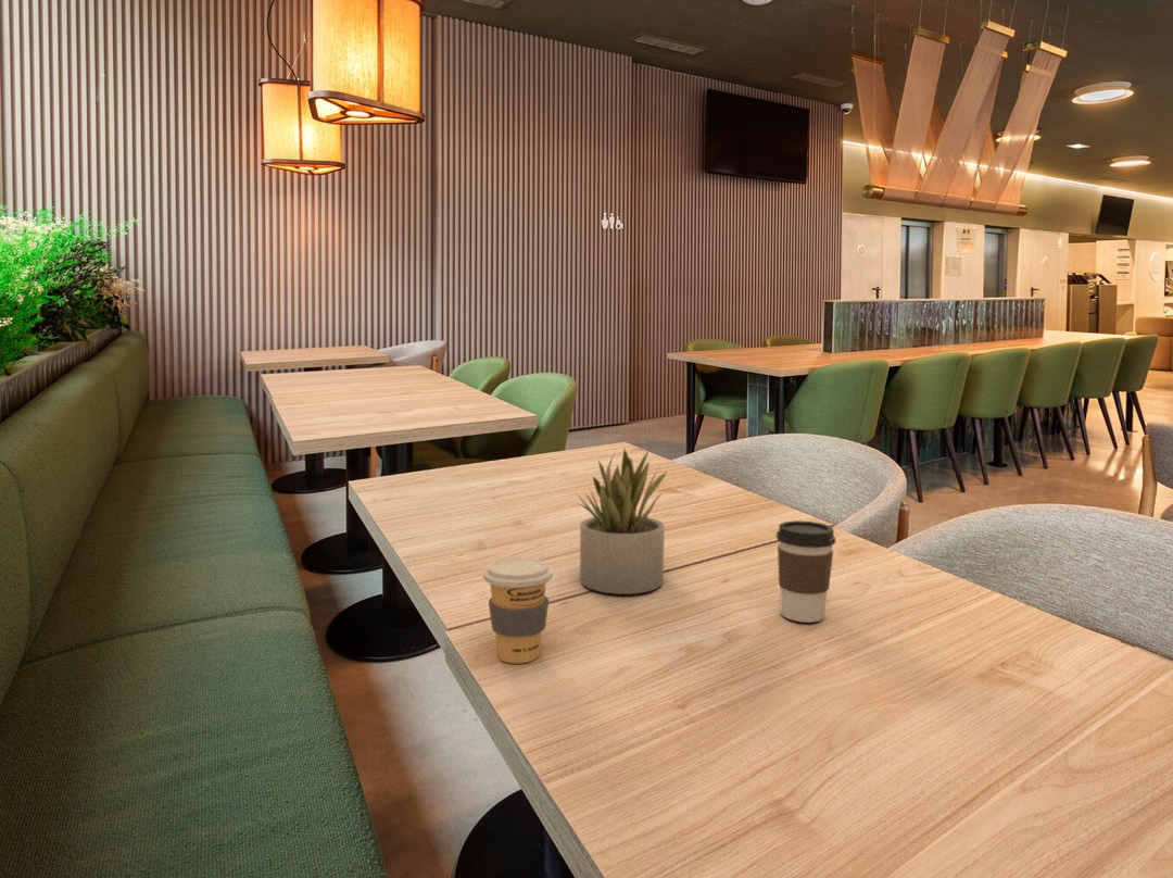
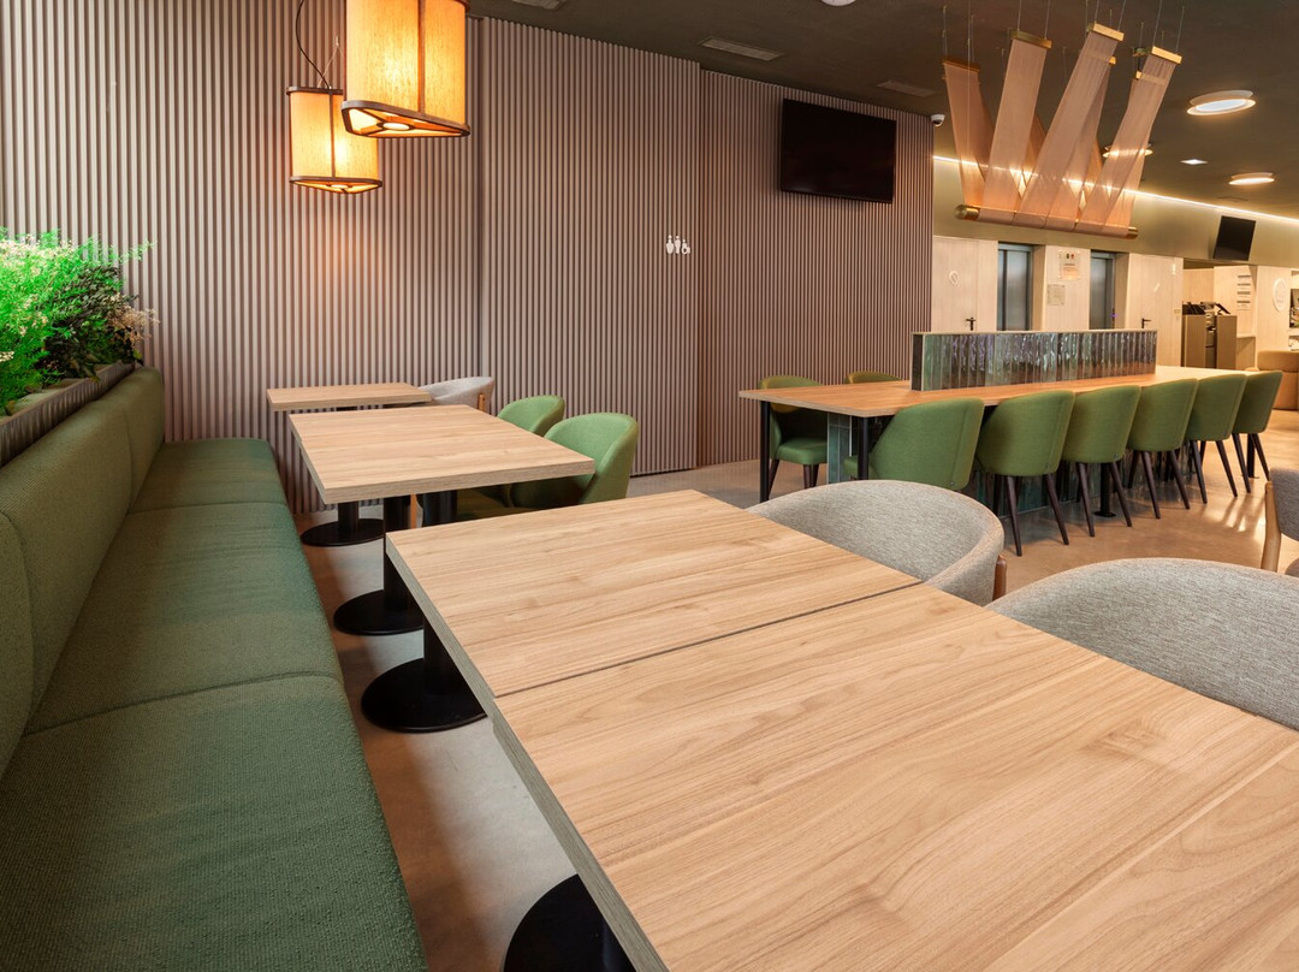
- succulent plant (622, 514)
- coffee cup (518, 610)
- coffee cup (804, 570)
